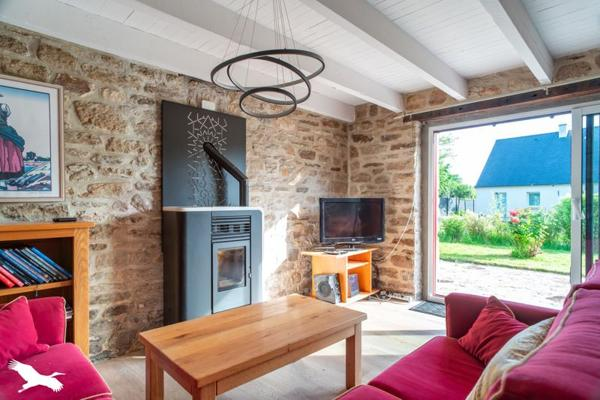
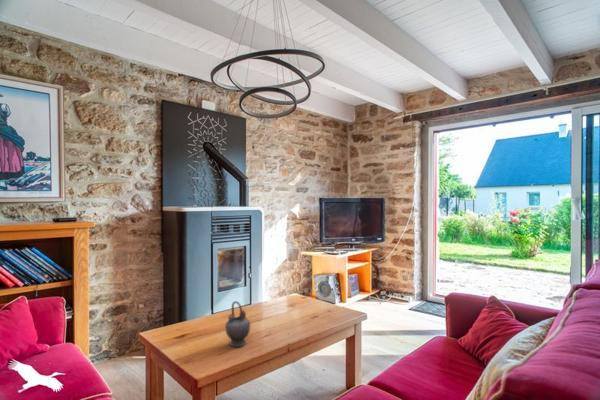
+ teapot (236, 321)
